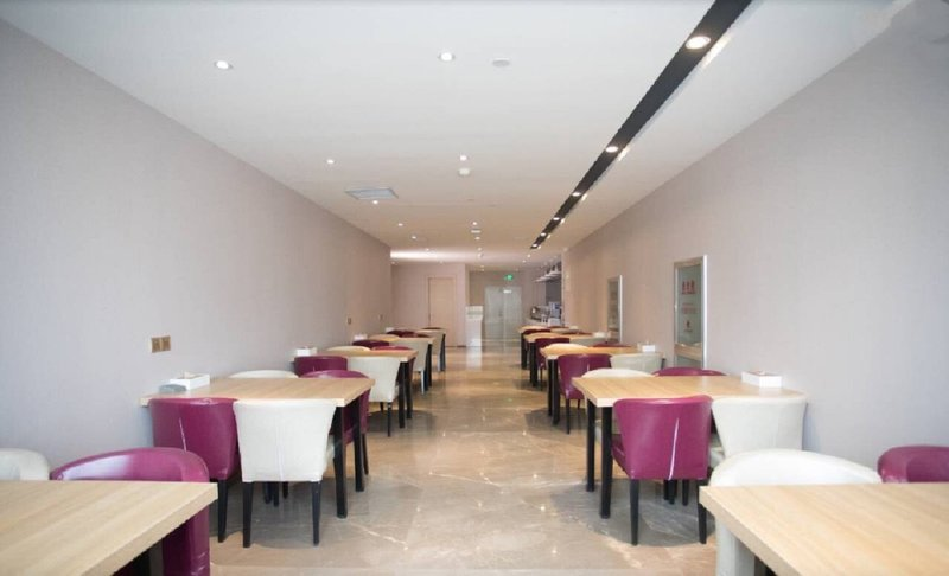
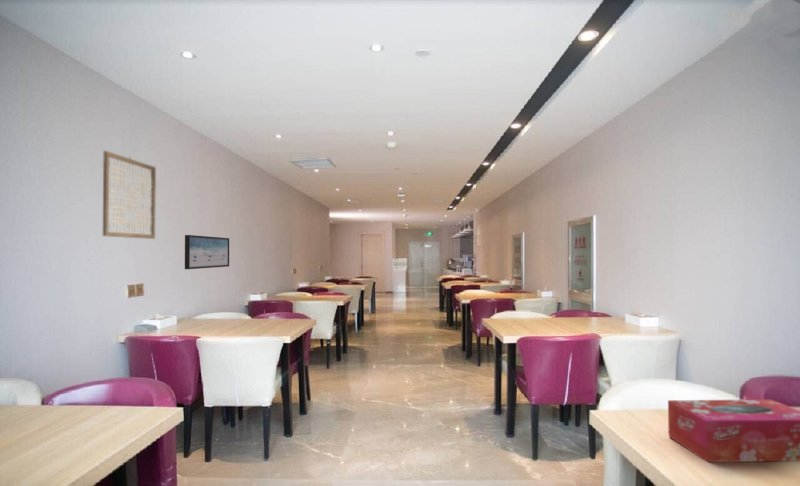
+ wall art (209, 252)
+ tissue box (741, 428)
+ wall art (131, 196)
